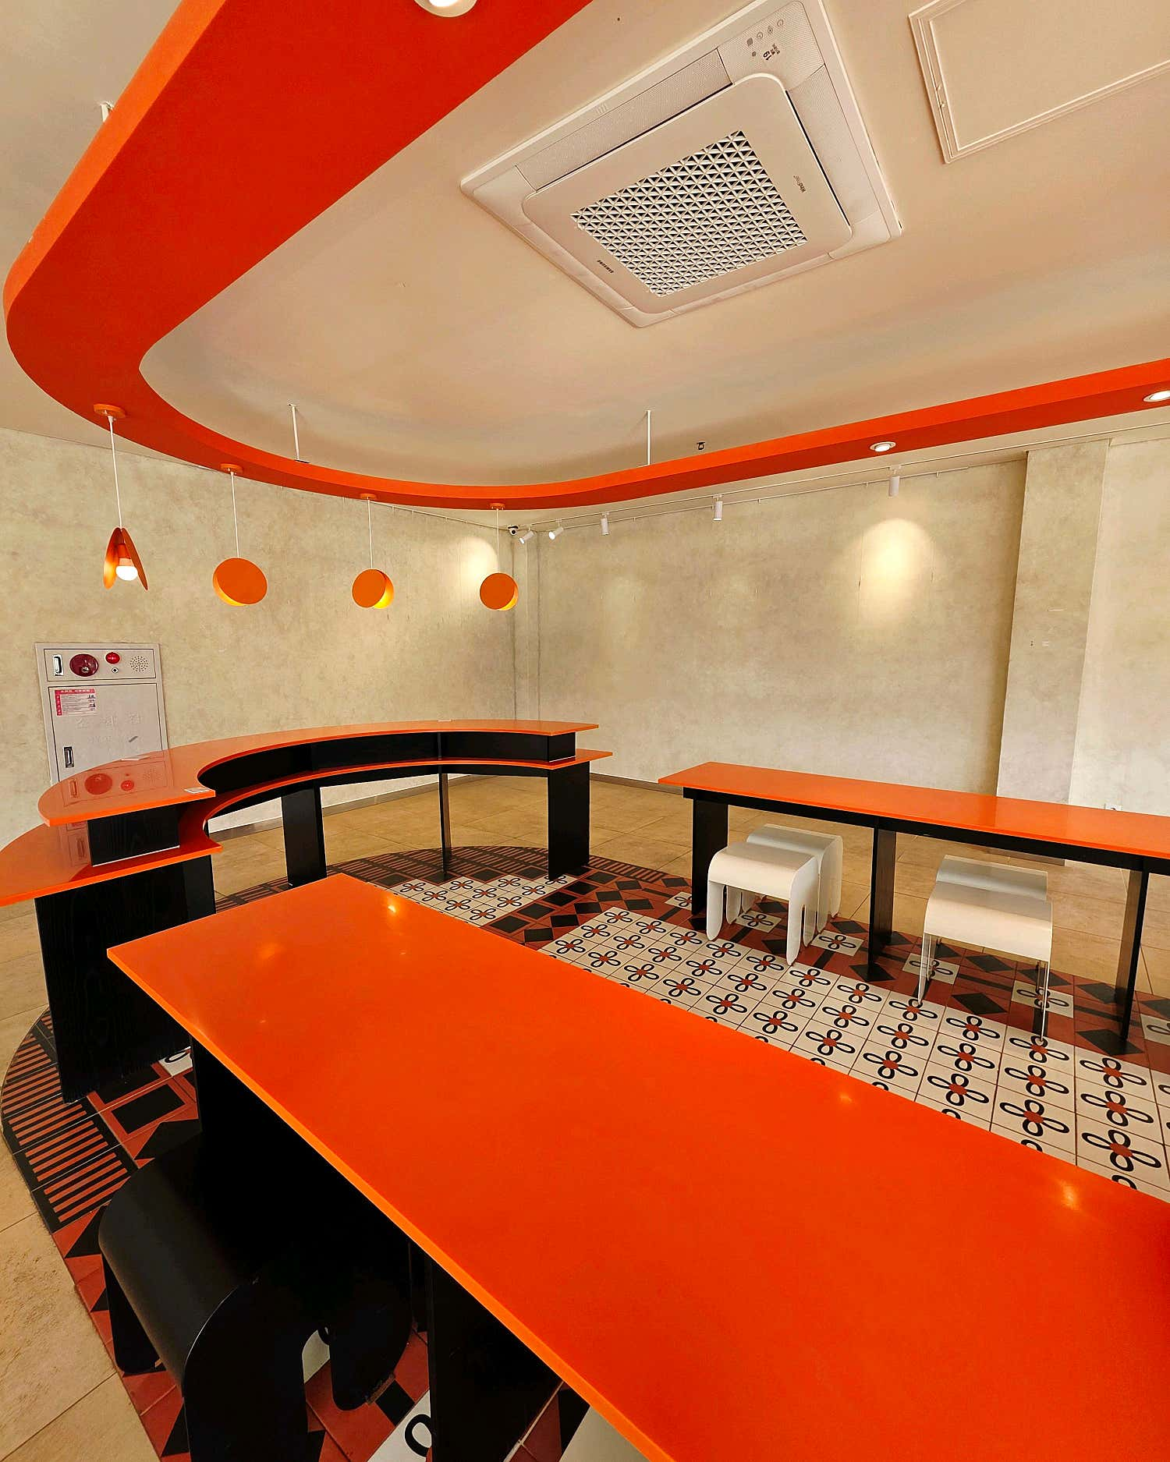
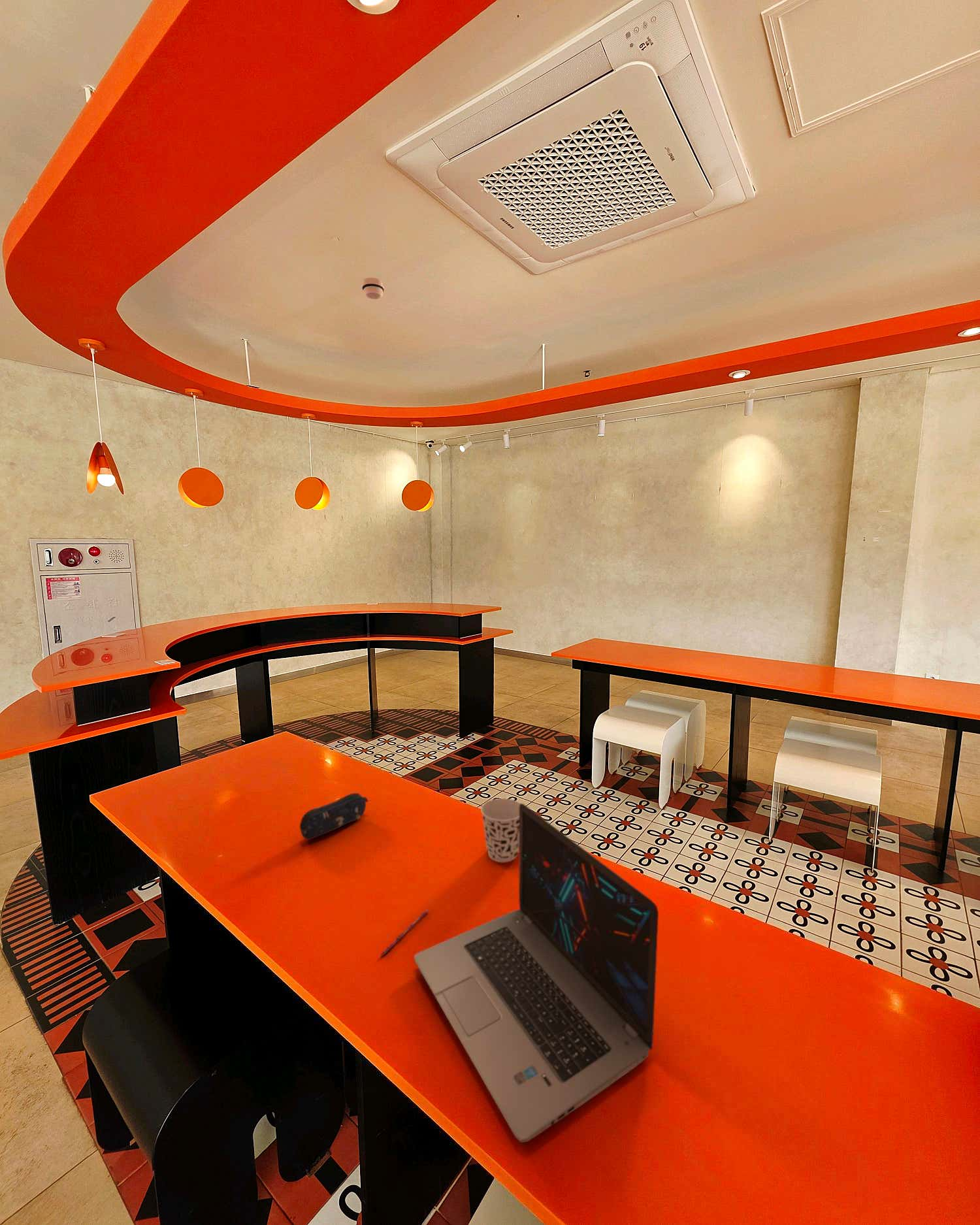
+ pen (406, 930)
+ pencil case (334, 815)
+ laptop (521, 938)
+ smoke detector (373, 289)
+ cup (502, 831)
